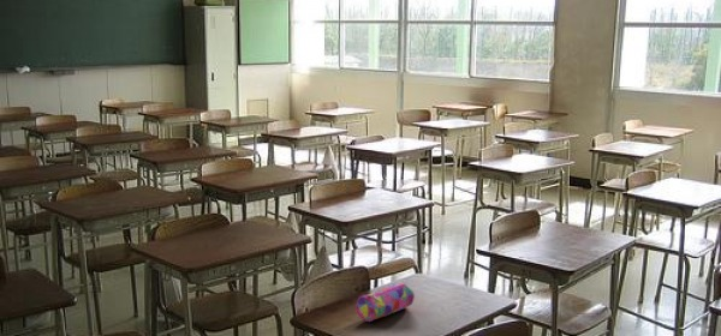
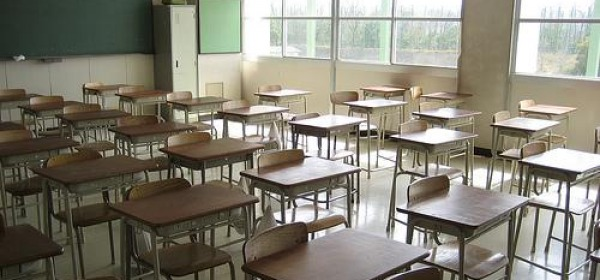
- pencil case (385, 301)
